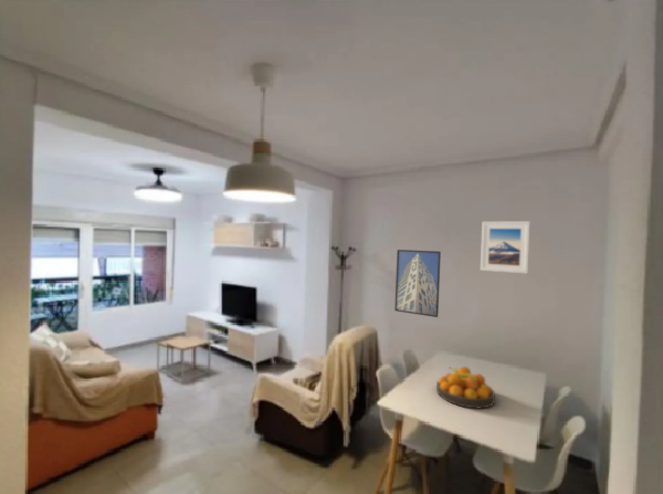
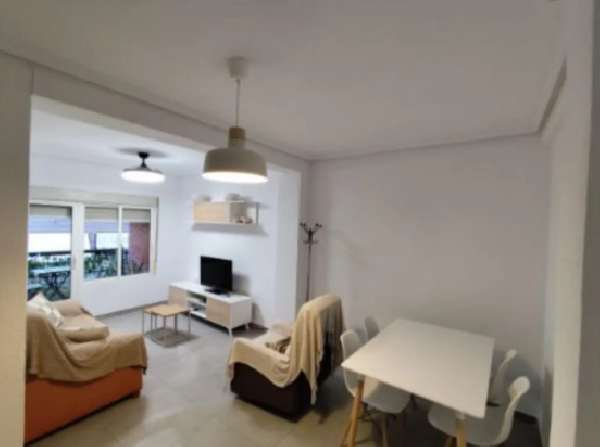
- fruit bowl (464, 383)
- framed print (417, 282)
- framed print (504, 246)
